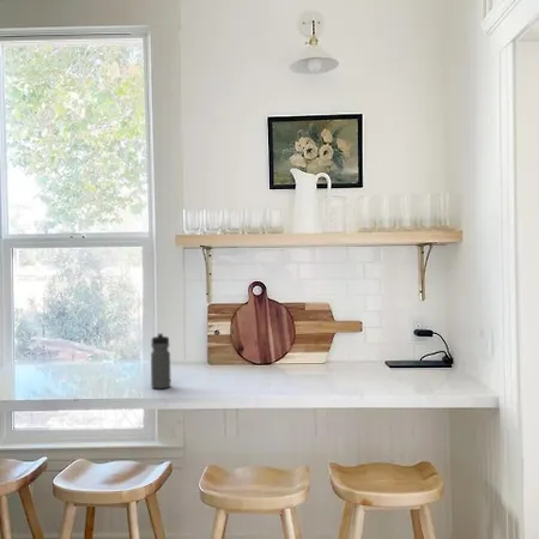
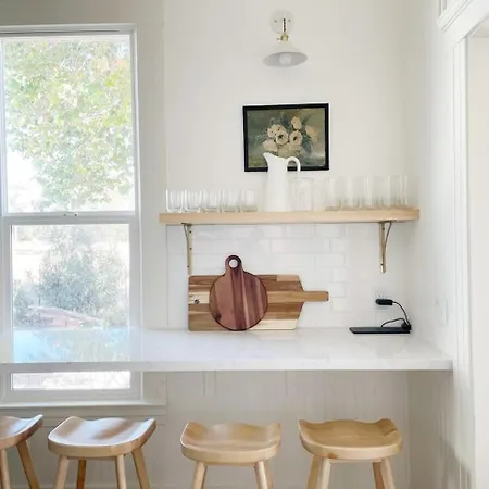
- water bottle (161, 359)
